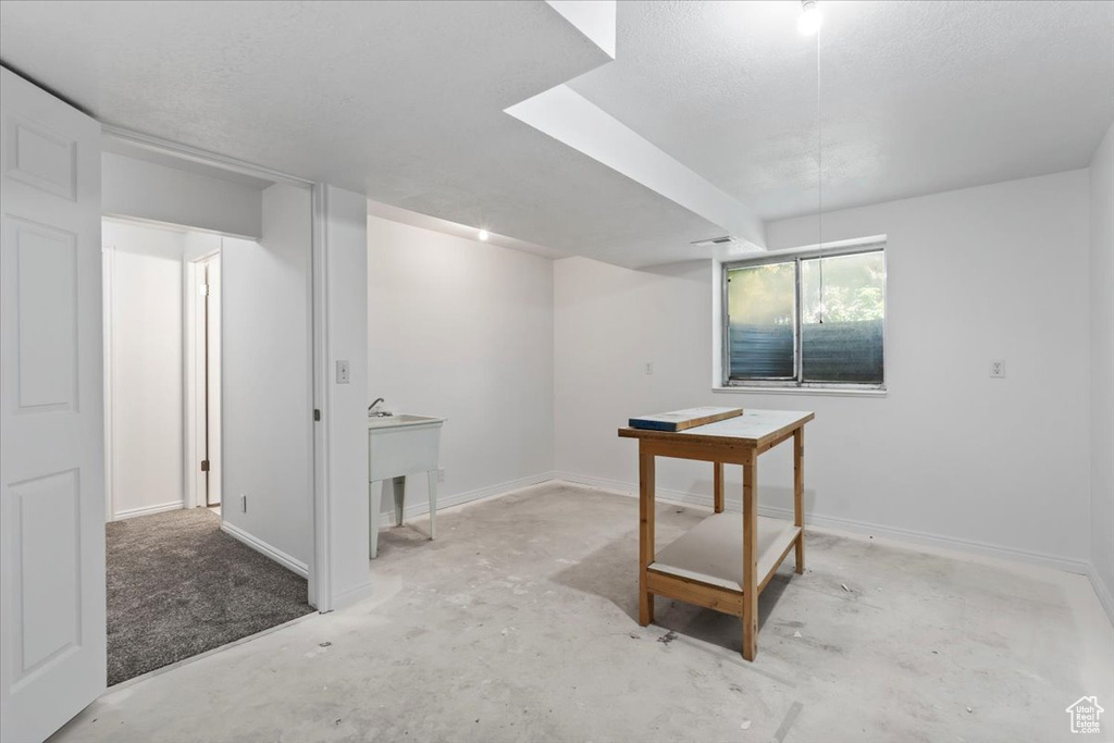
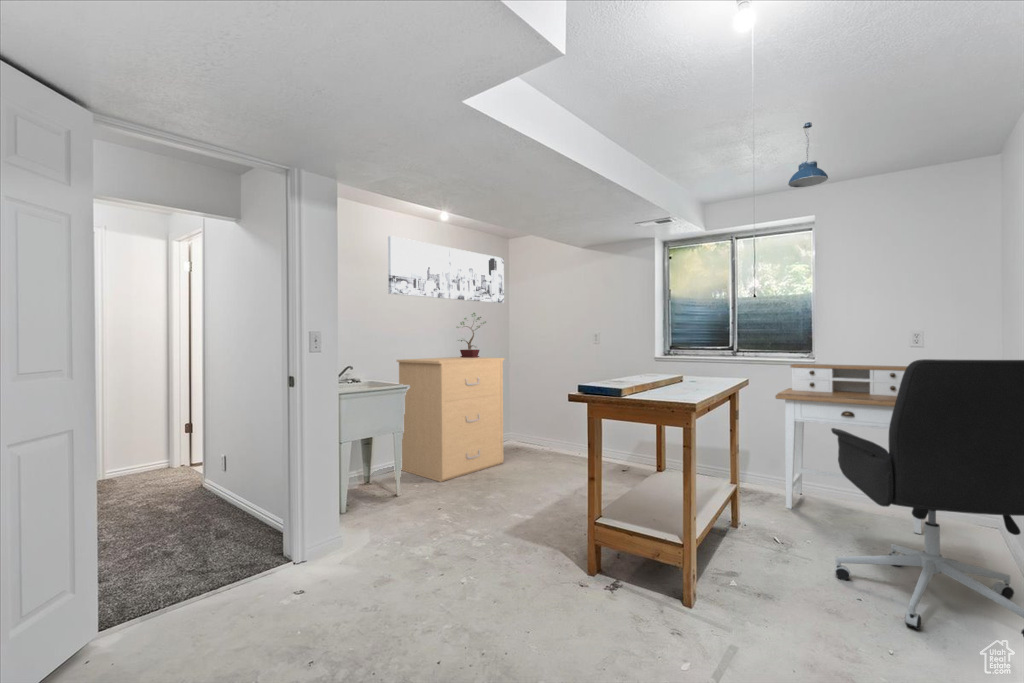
+ office chair (931, 477)
+ pendant light (807, 153)
+ wall art (453, 273)
+ potted plant (473, 334)
+ desk (855, 426)
+ filing cabinet (452, 412)
